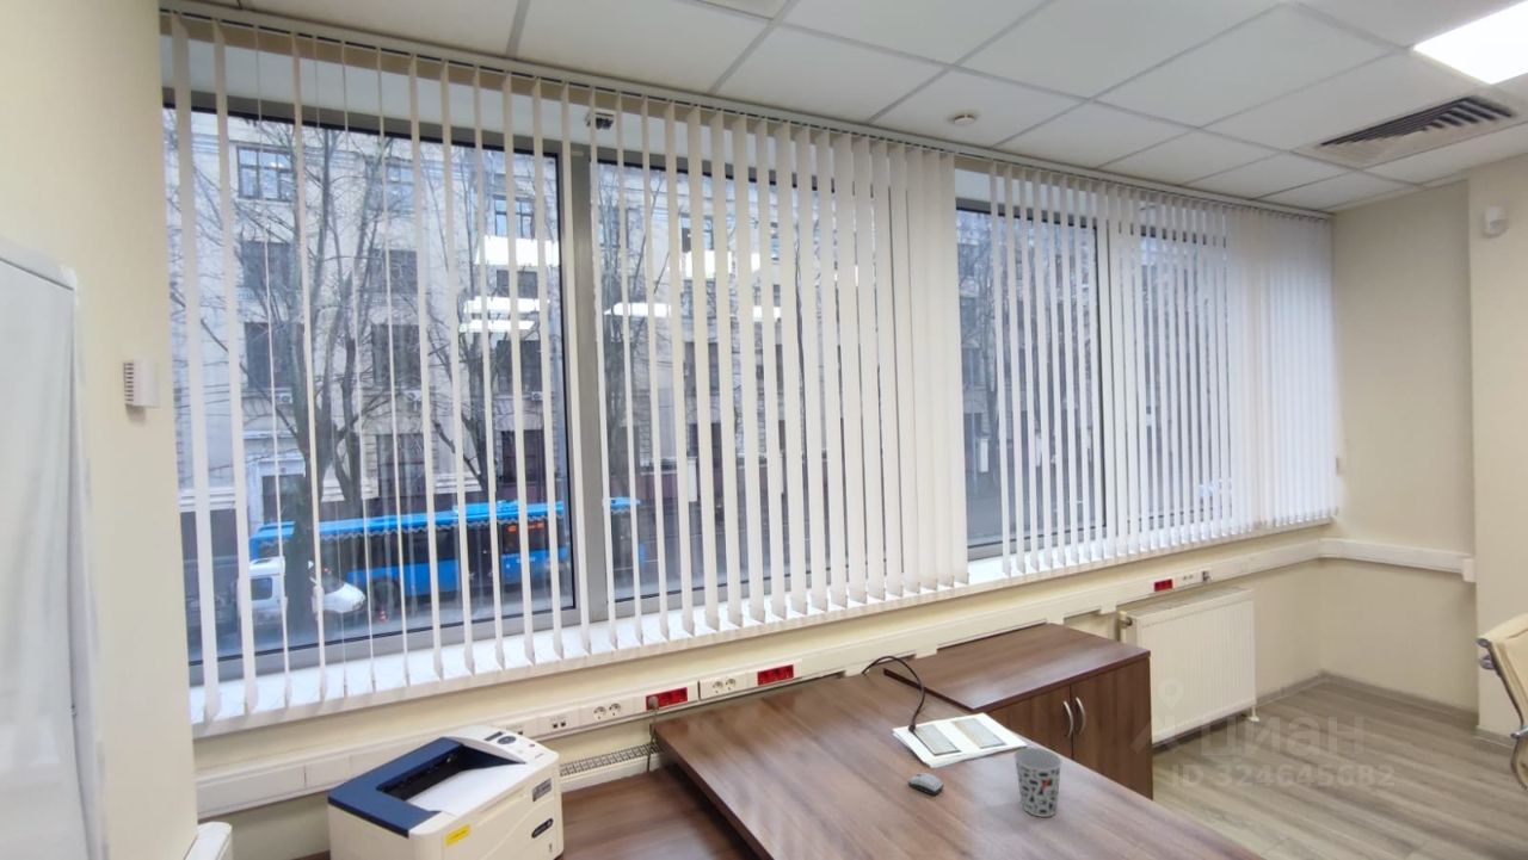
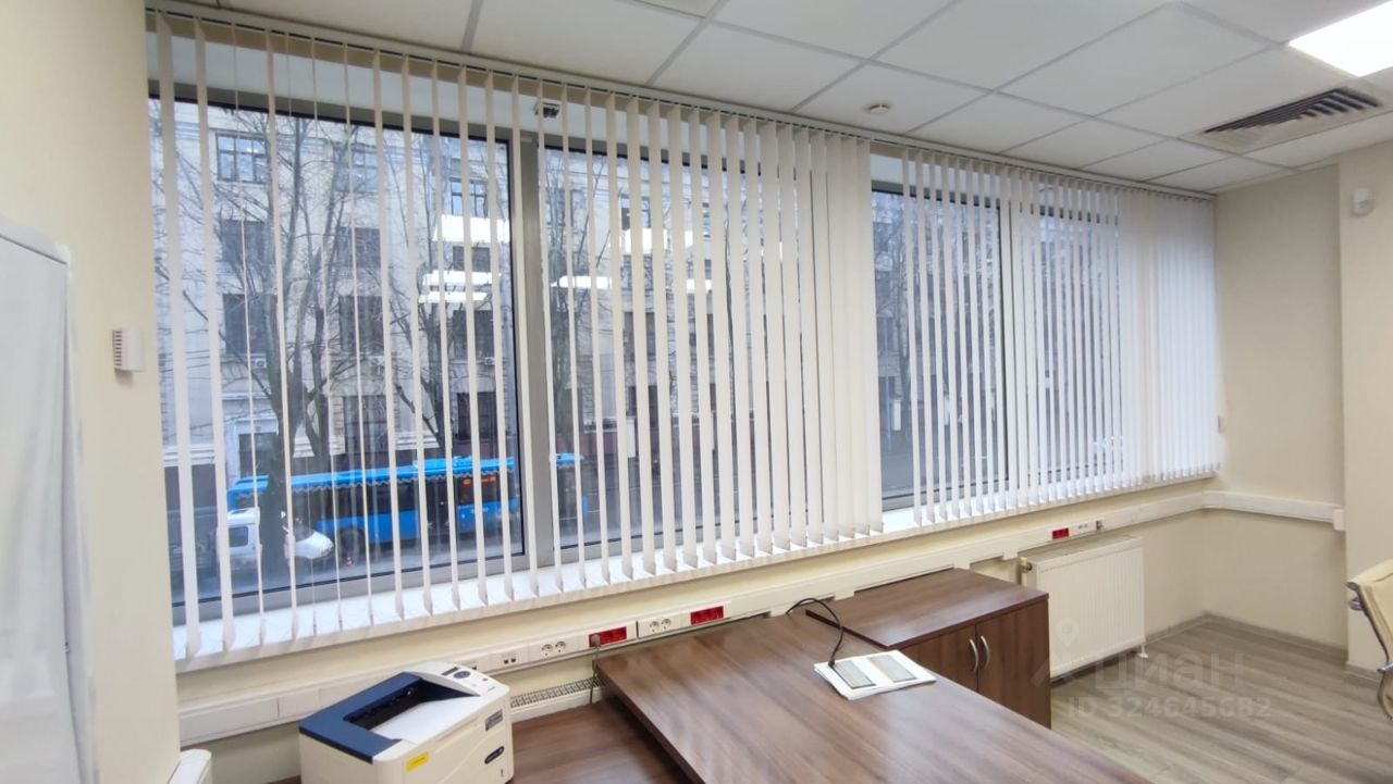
- cup (1037, 782)
- computer mouse (925, 781)
